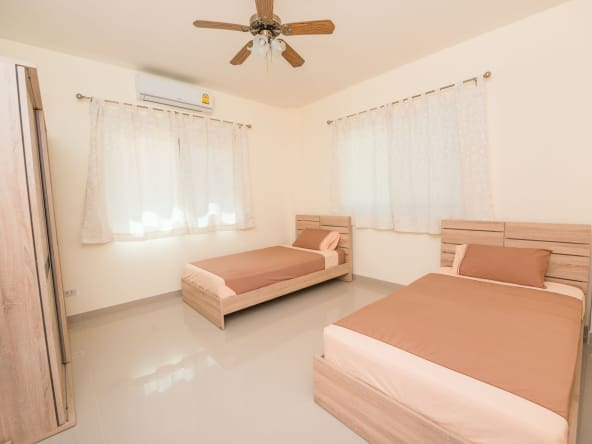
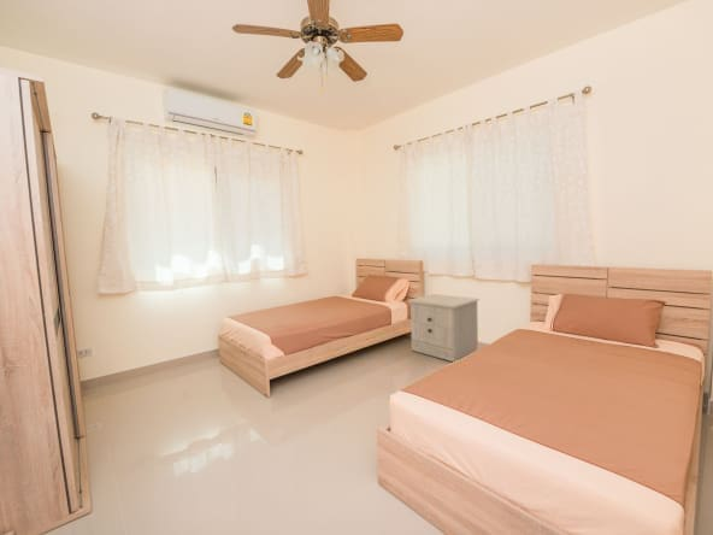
+ nightstand (442, 325)
